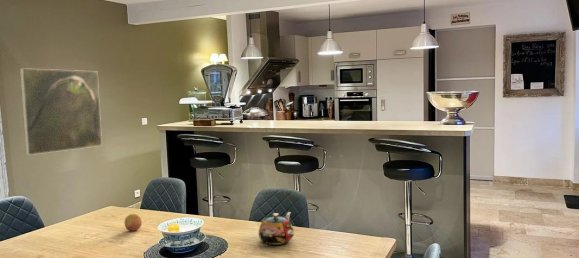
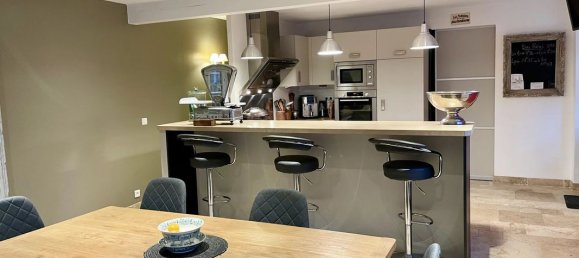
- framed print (64, 110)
- fruit (133, 222)
- teapot (277, 227)
